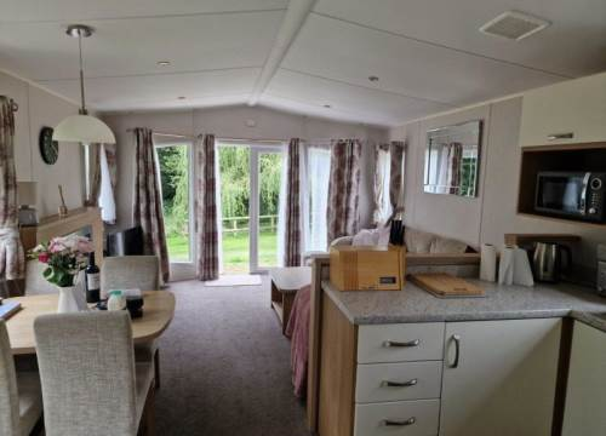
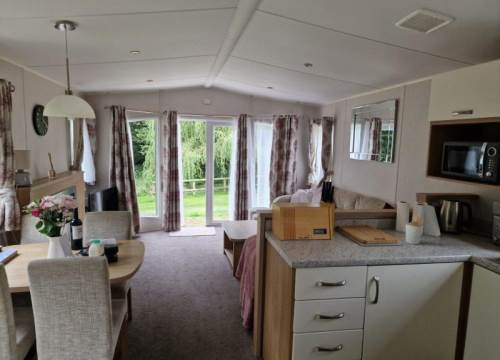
+ utensil holder (417, 229)
